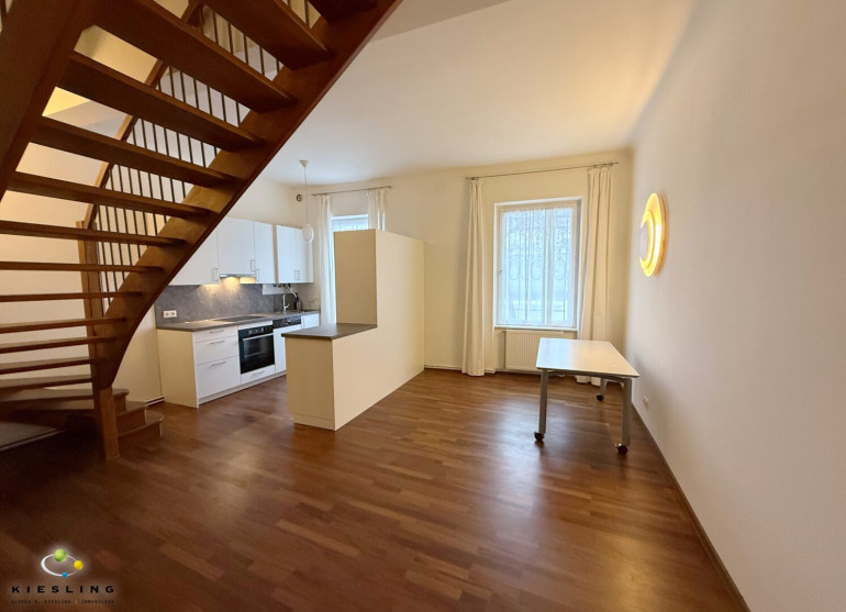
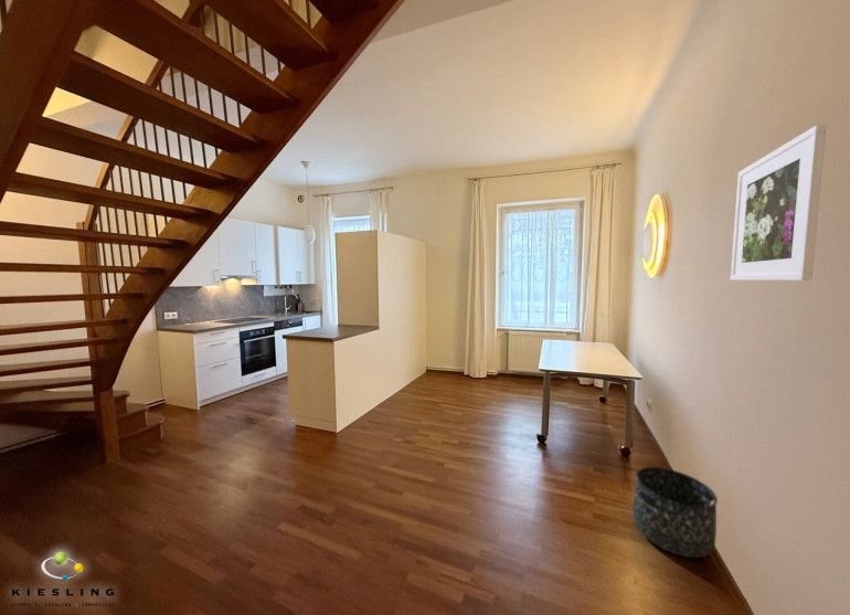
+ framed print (768, 216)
+ basket (672, 510)
